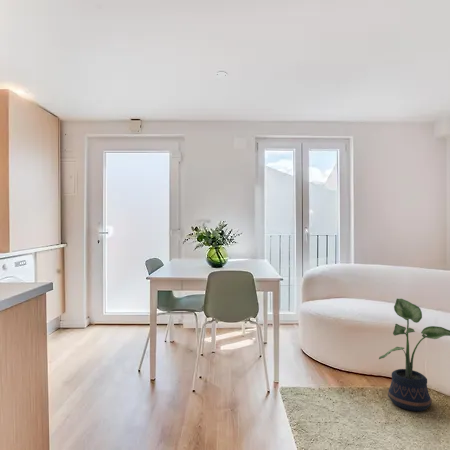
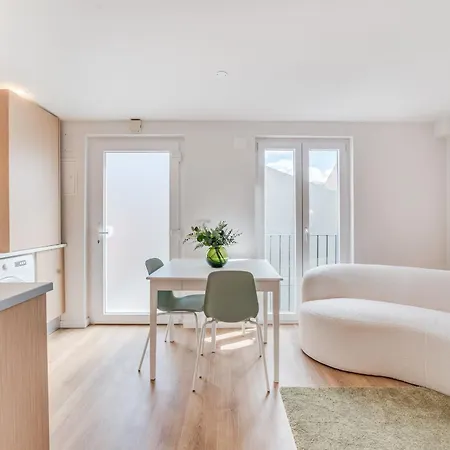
- potted plant (414, 352)
